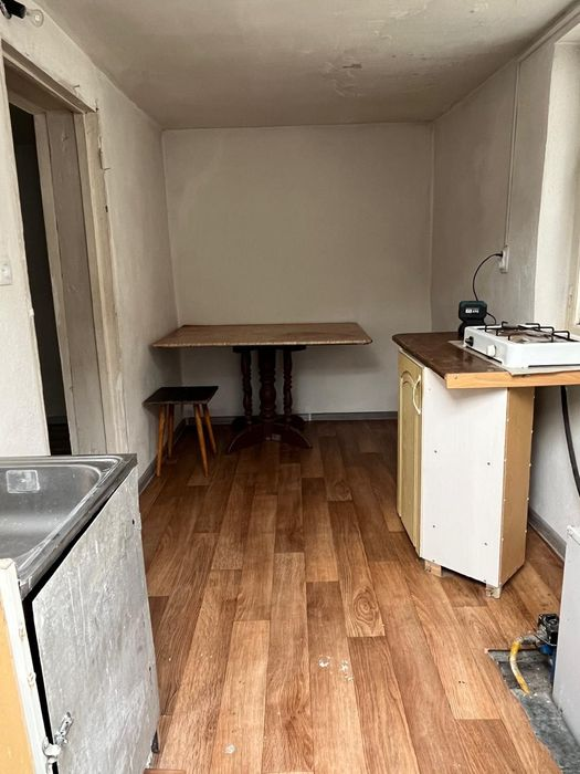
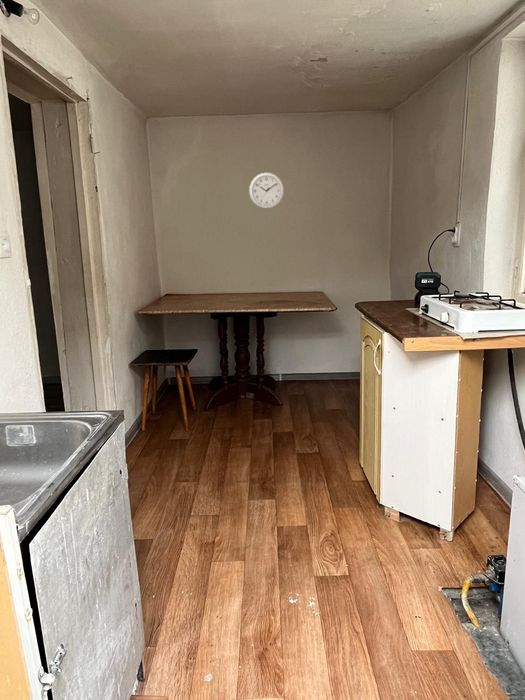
+ wall clock (266, 190)
